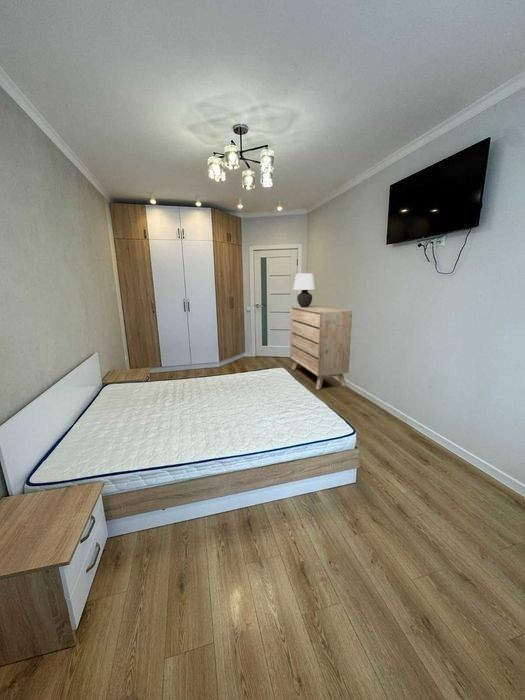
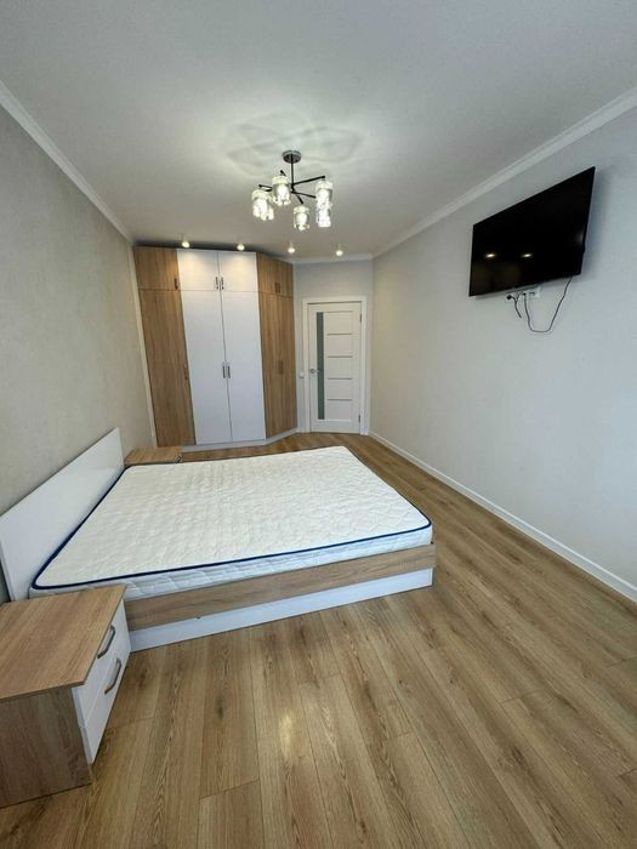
- dresser (317, 343)
- table lamp (304, 290)
